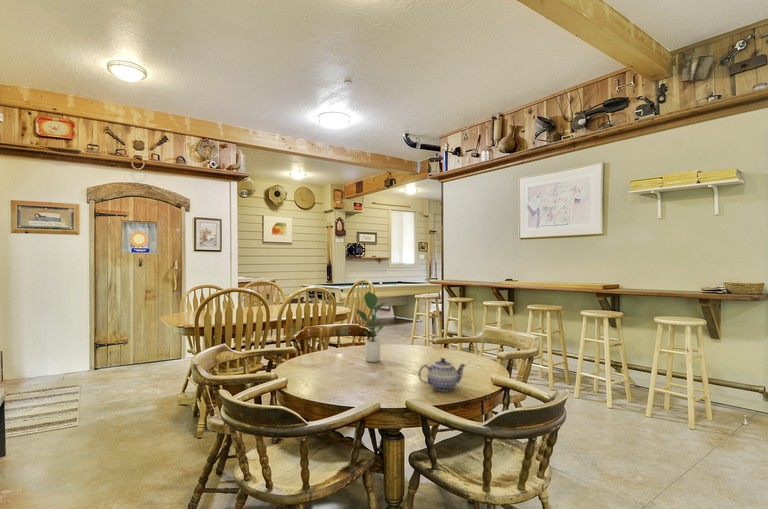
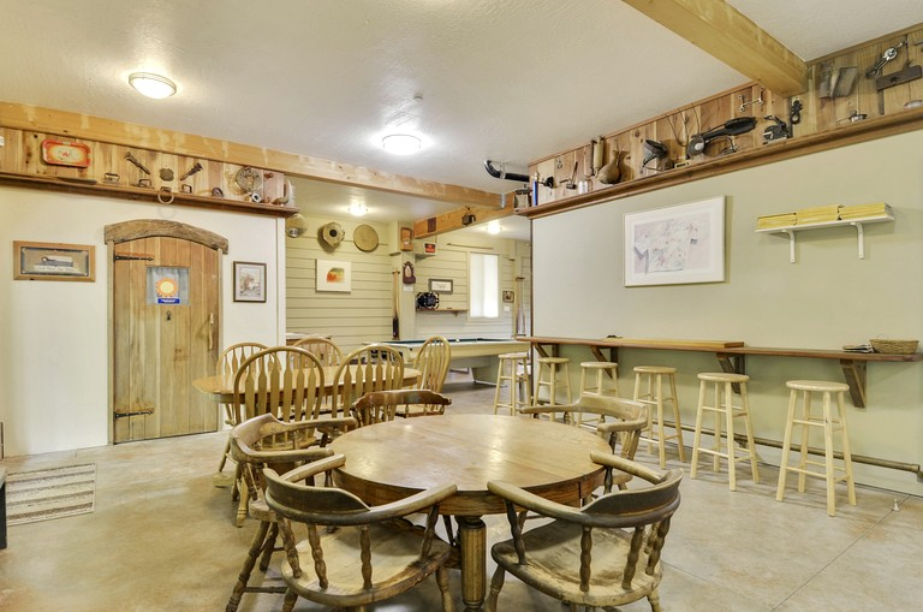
- potted plant (372, 327)
- teapot (442, 373)
